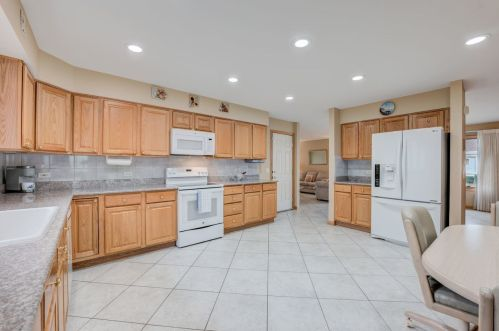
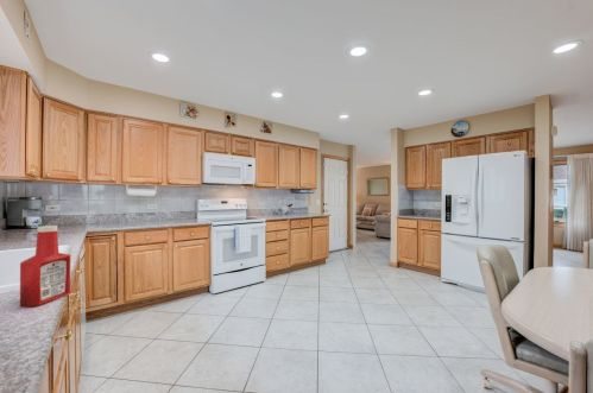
+ soap bottle (46, 262)
